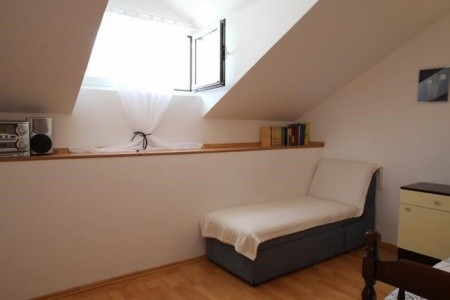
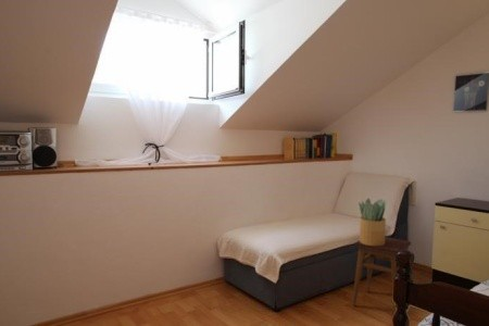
+ stool (383, 271)
+ potted plant (374, 220)
